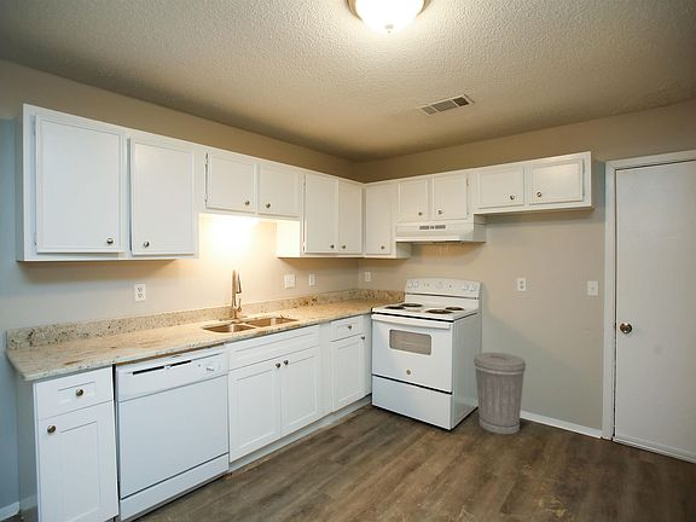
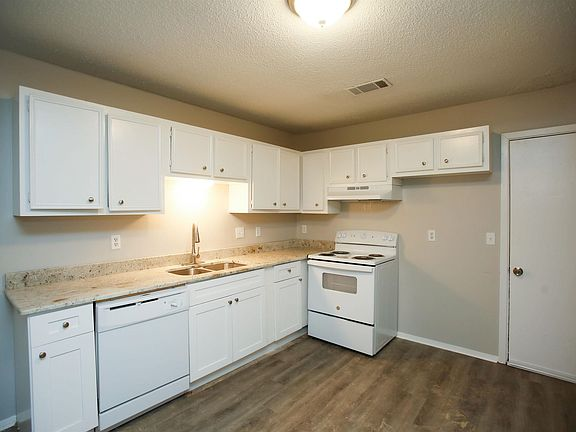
- trash can (499, 389)
